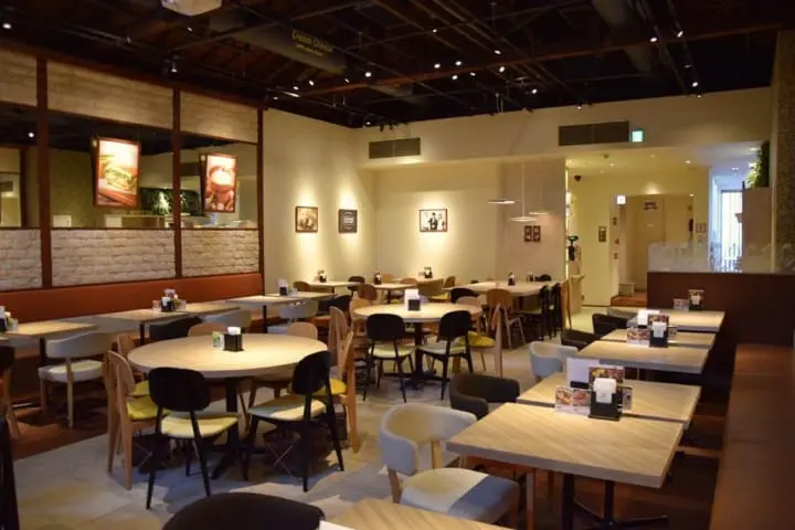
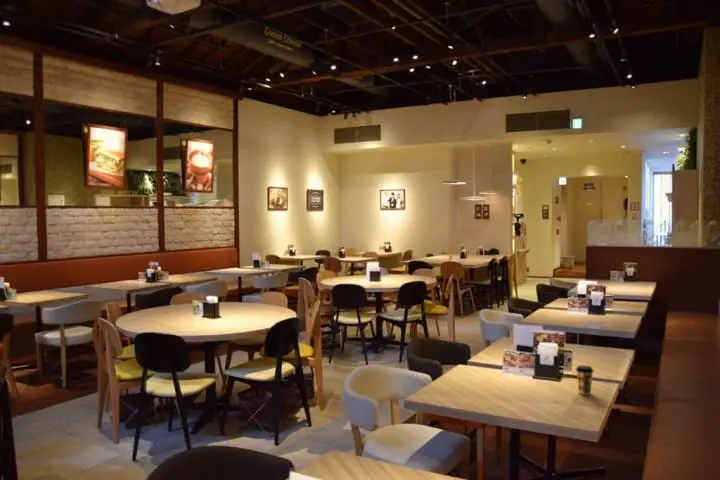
+ coffee cup (584, 380)
